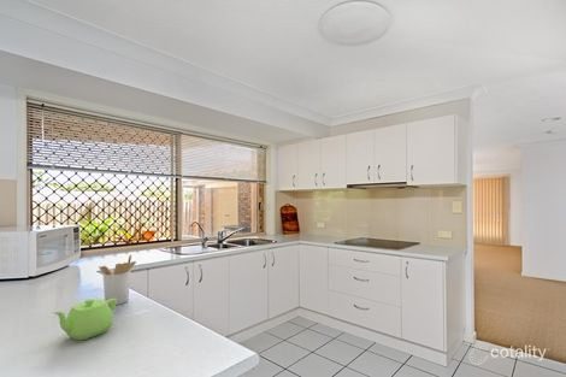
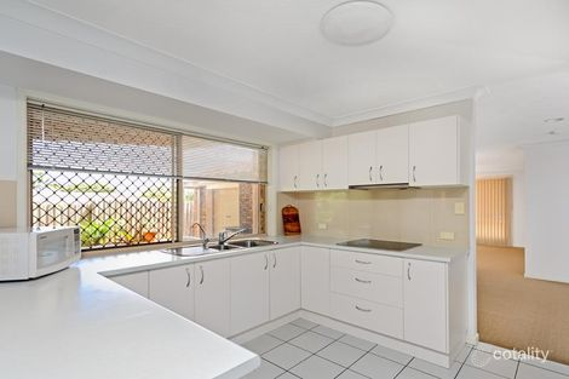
- teapot (87, 317)
- utensil holder (119, 279)
